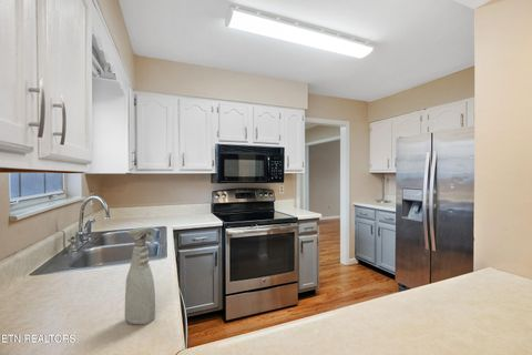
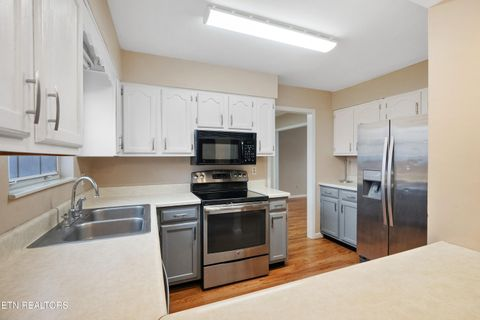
- spray bottle (140, 272)
